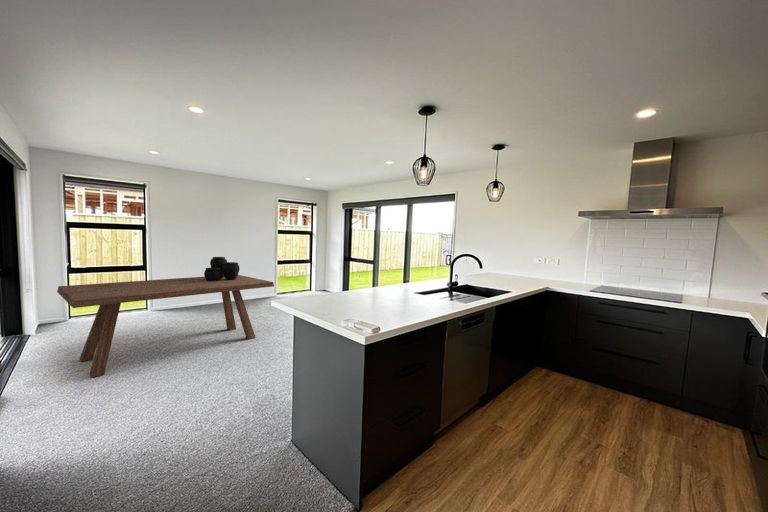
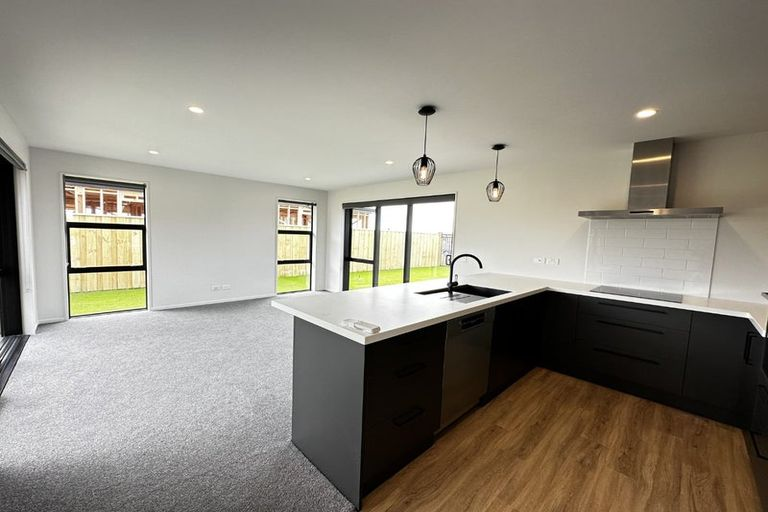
- ceramic pot (223, 268)
- dining table (178, 296)
